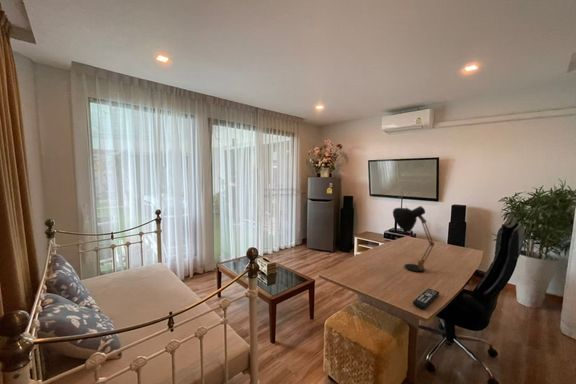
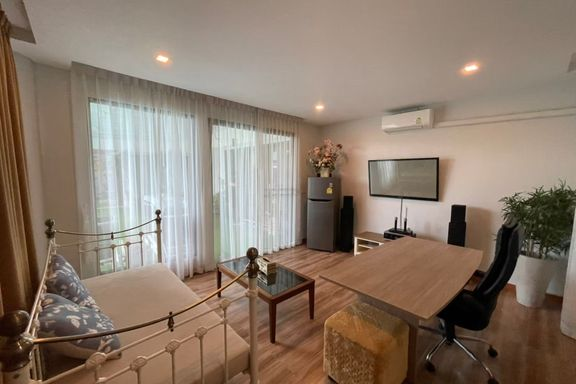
- desk lamp (410, 230)
- remote control (426, 298)
